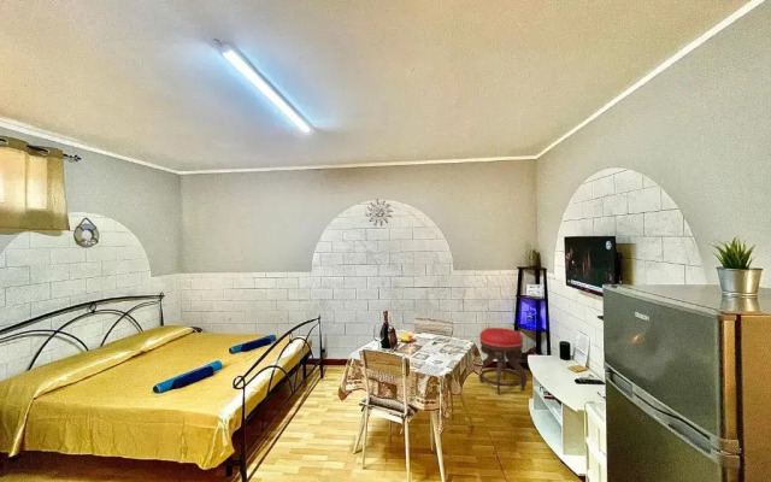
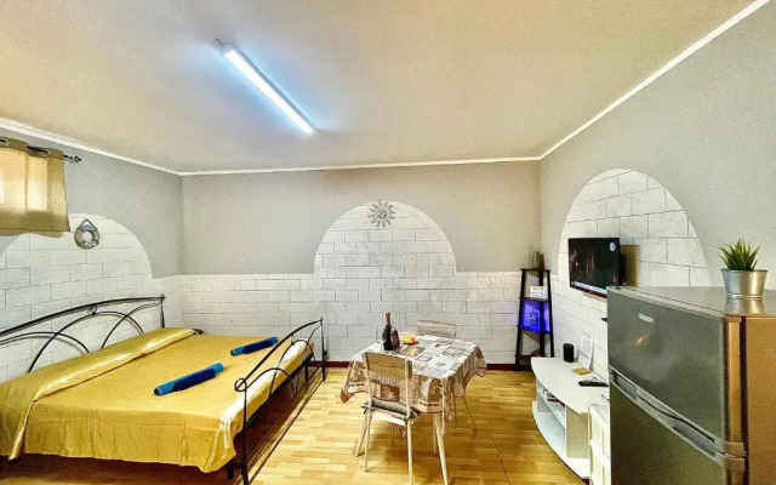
- stool (501, 358)
